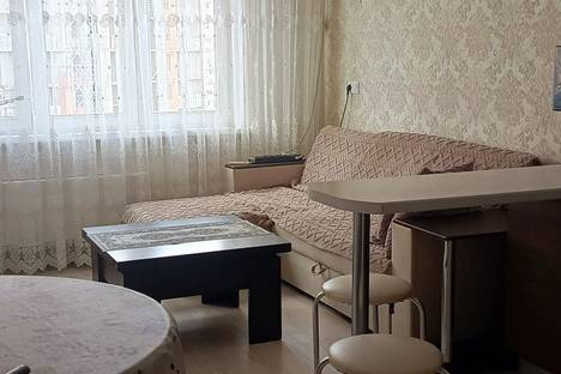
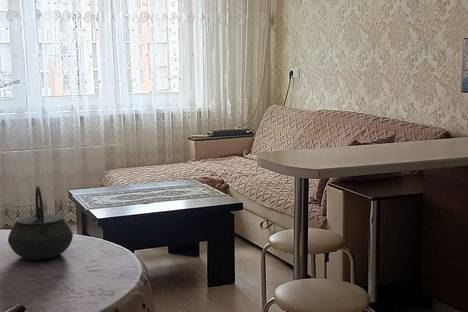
+ kettle (39, 219)
